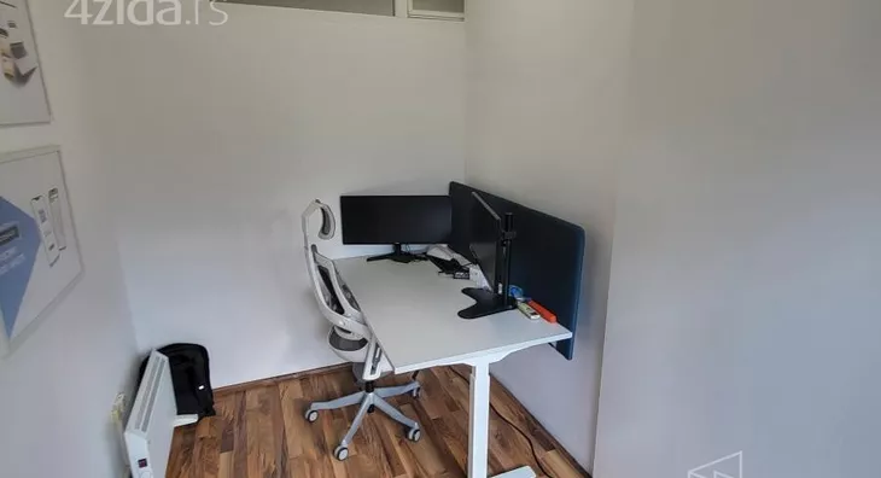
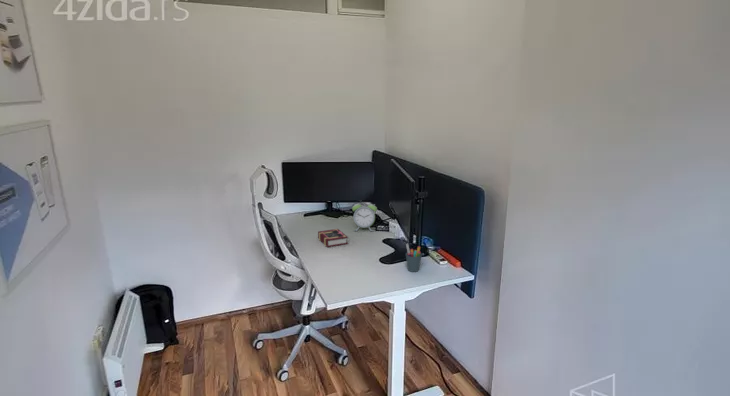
+ book (332, 237)
+ alarm clock (364, 215)
+ pen holder (413, 257)
